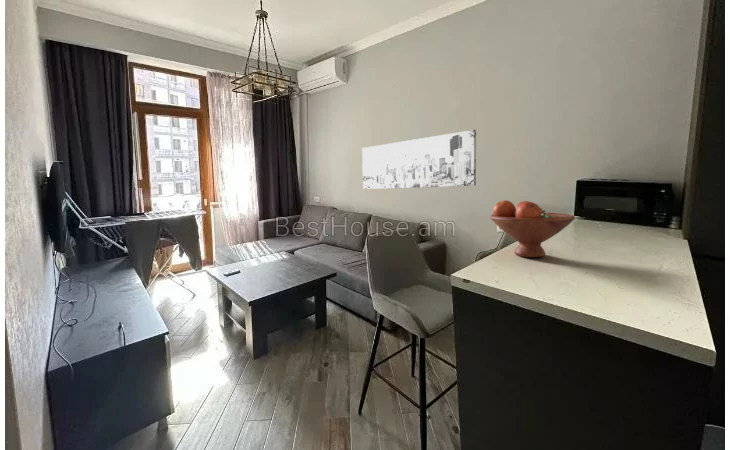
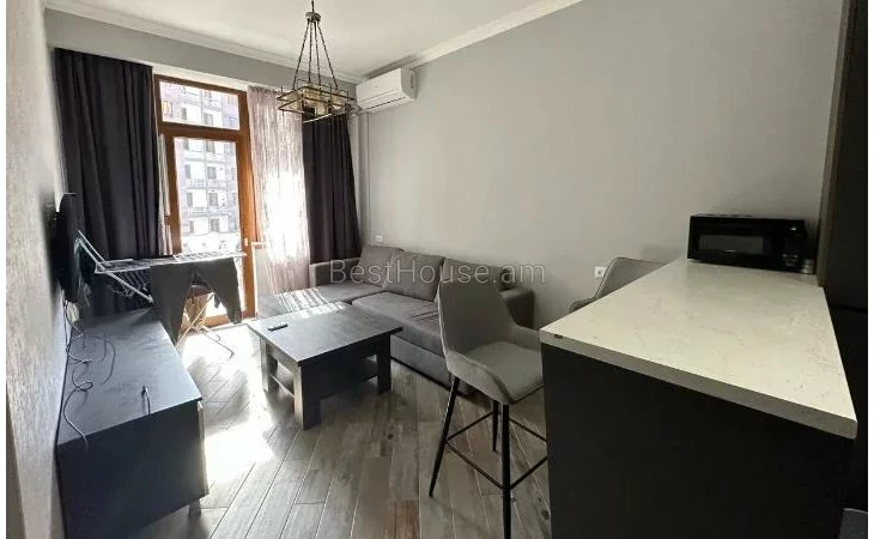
- fruit bowl (530, 227)
- wall art (410, 164)
